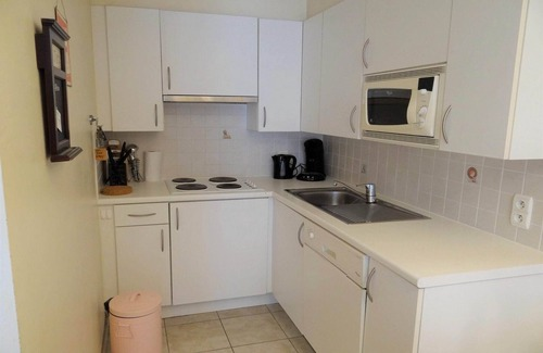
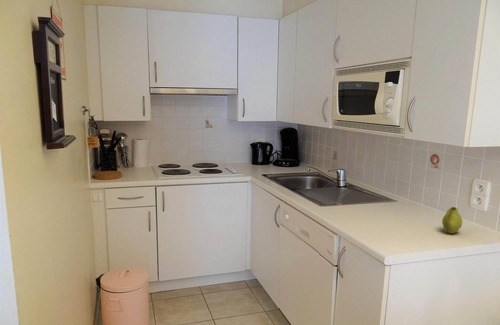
+ fruit (452, 219)
